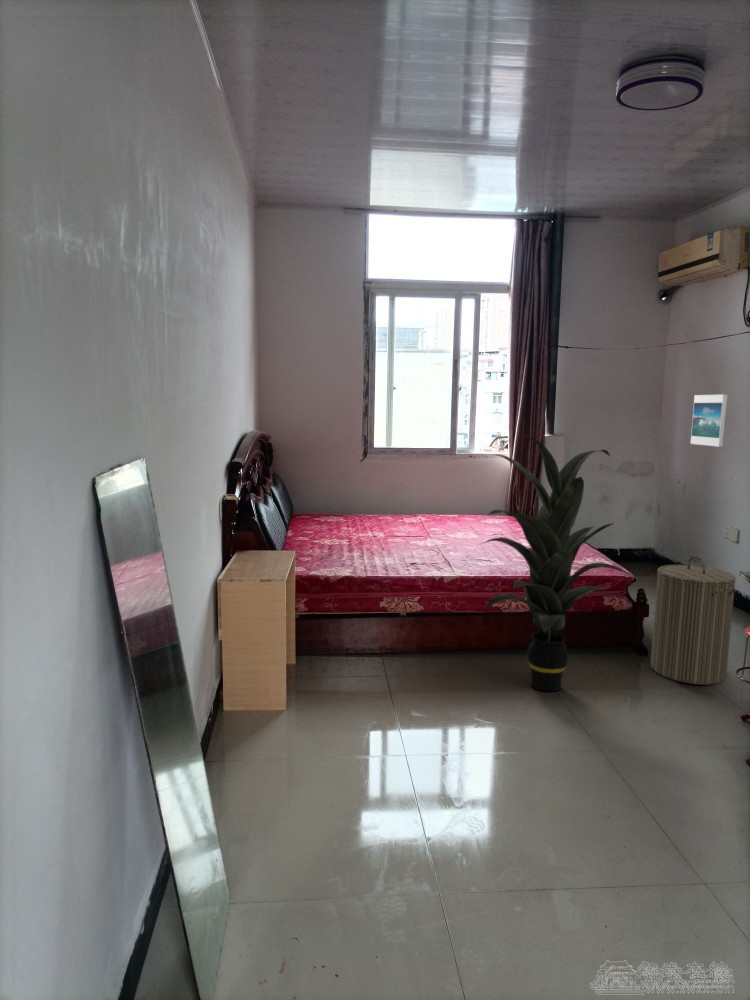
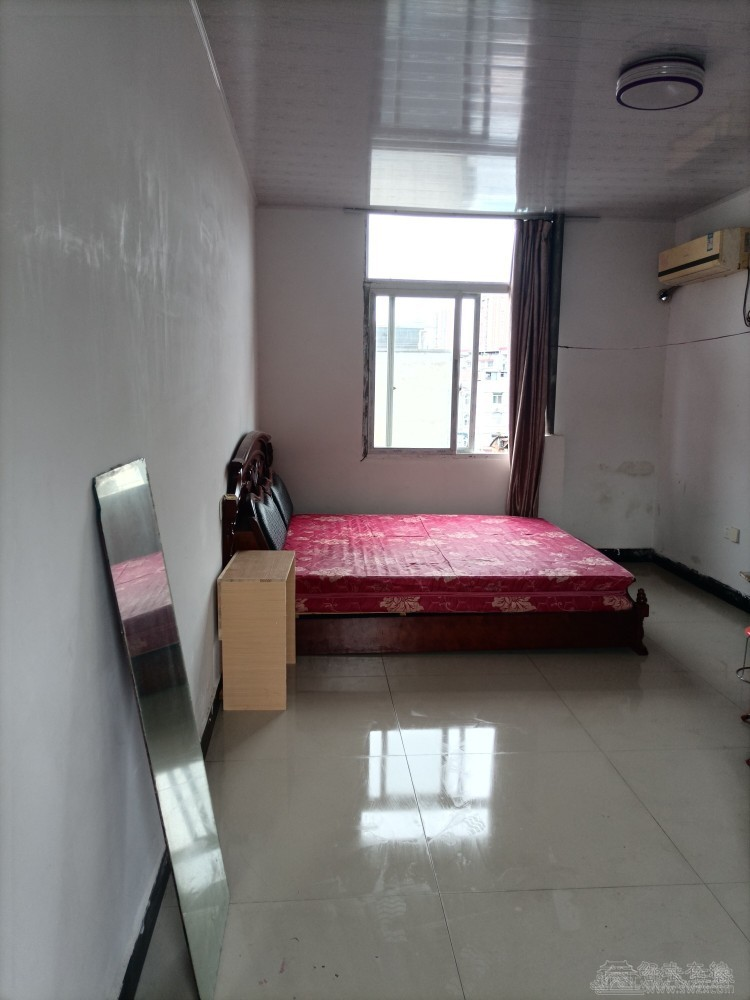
- laundry hamper (692, 614)
- indoor plant (542, 562)
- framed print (708, 420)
